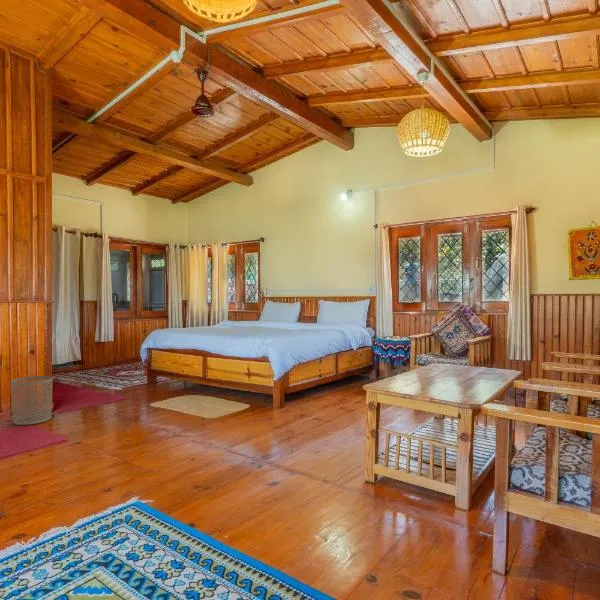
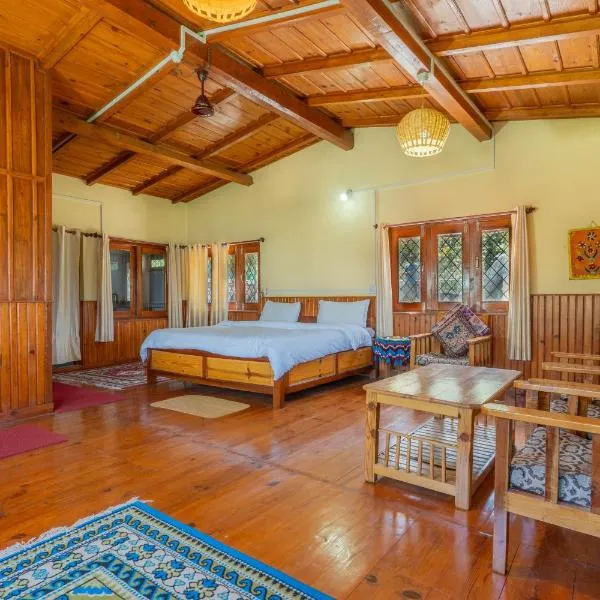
- waste bin (32, 399)
